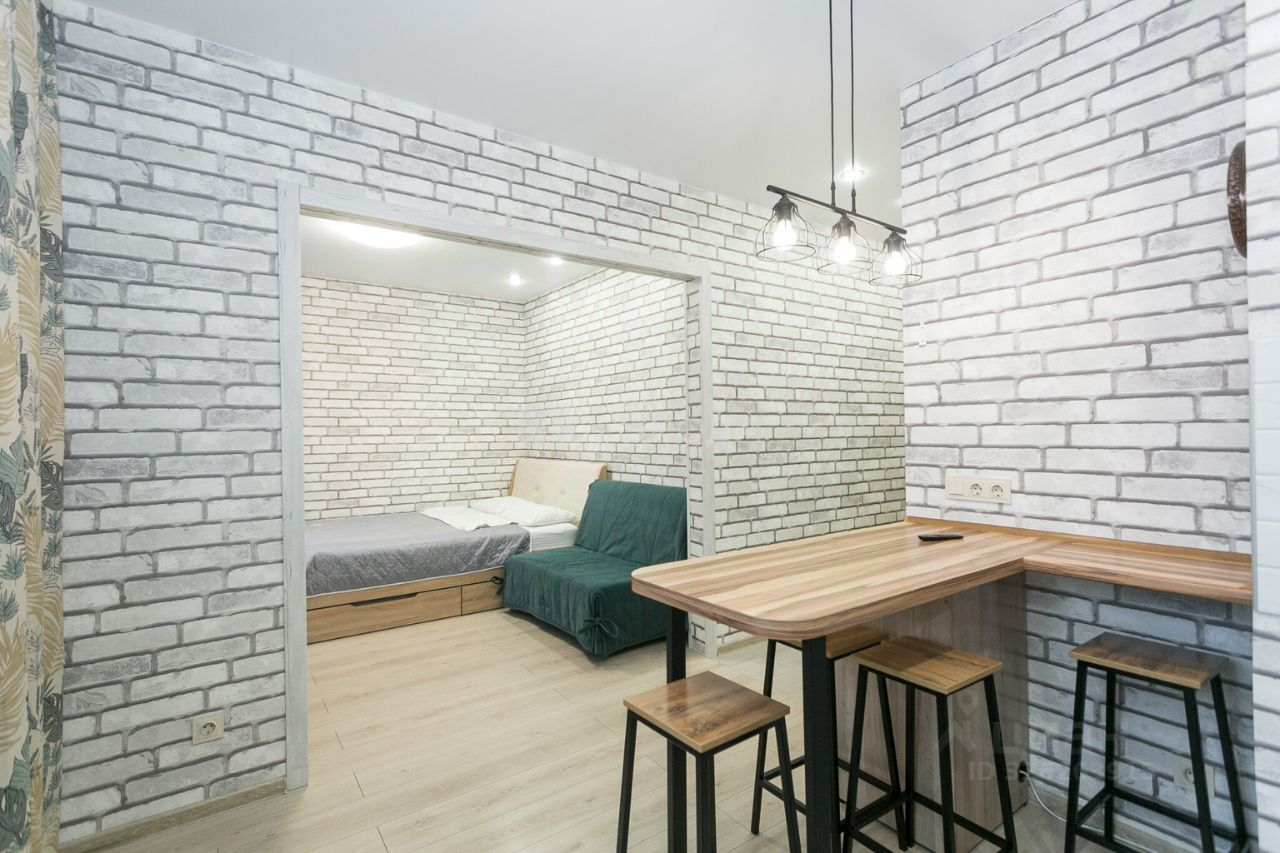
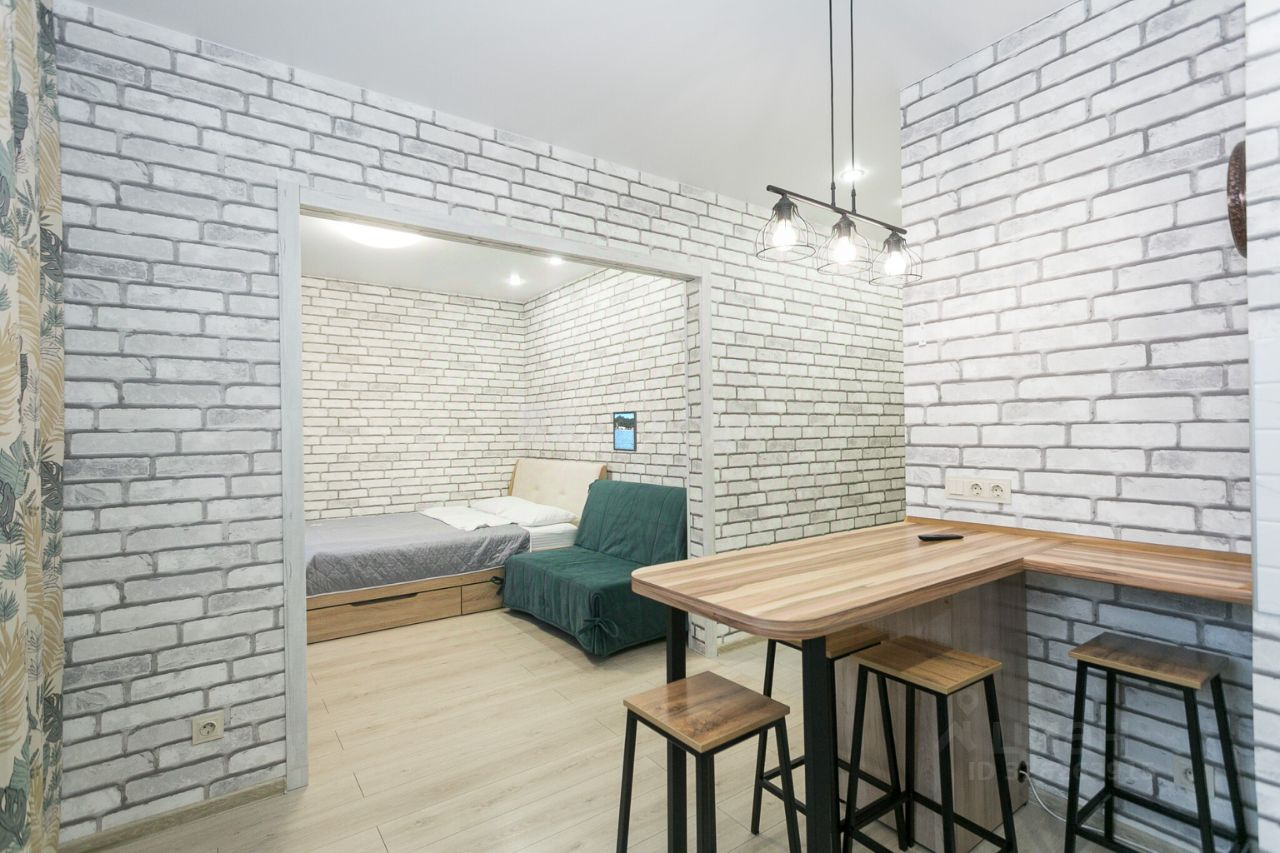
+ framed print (624, 431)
